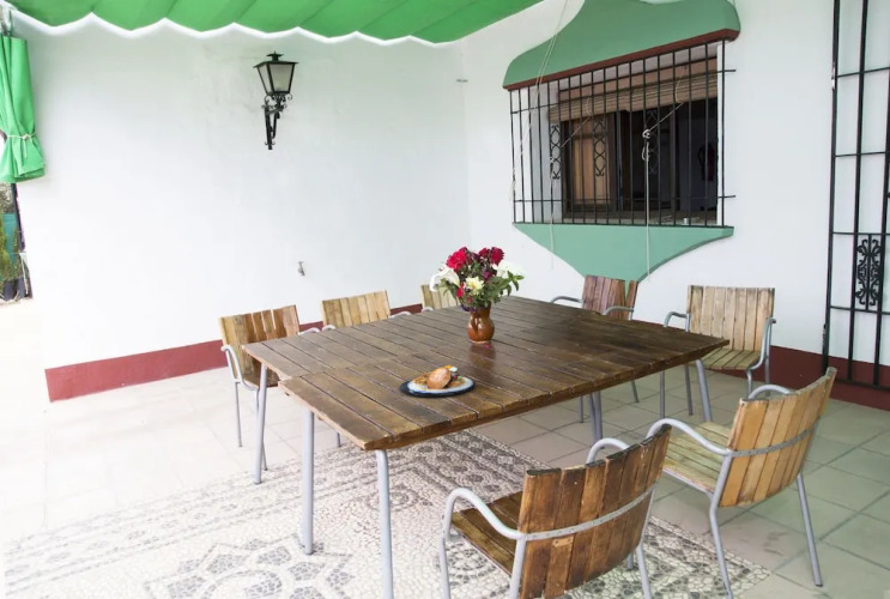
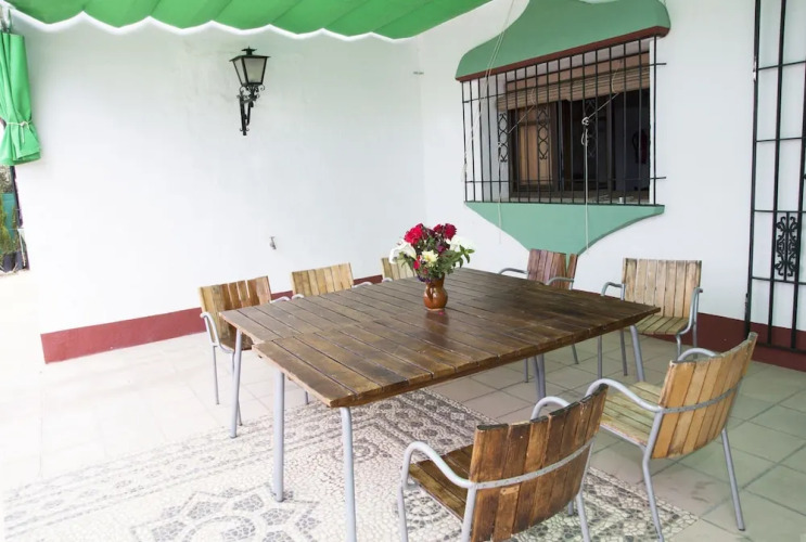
- plate (437, 375)
